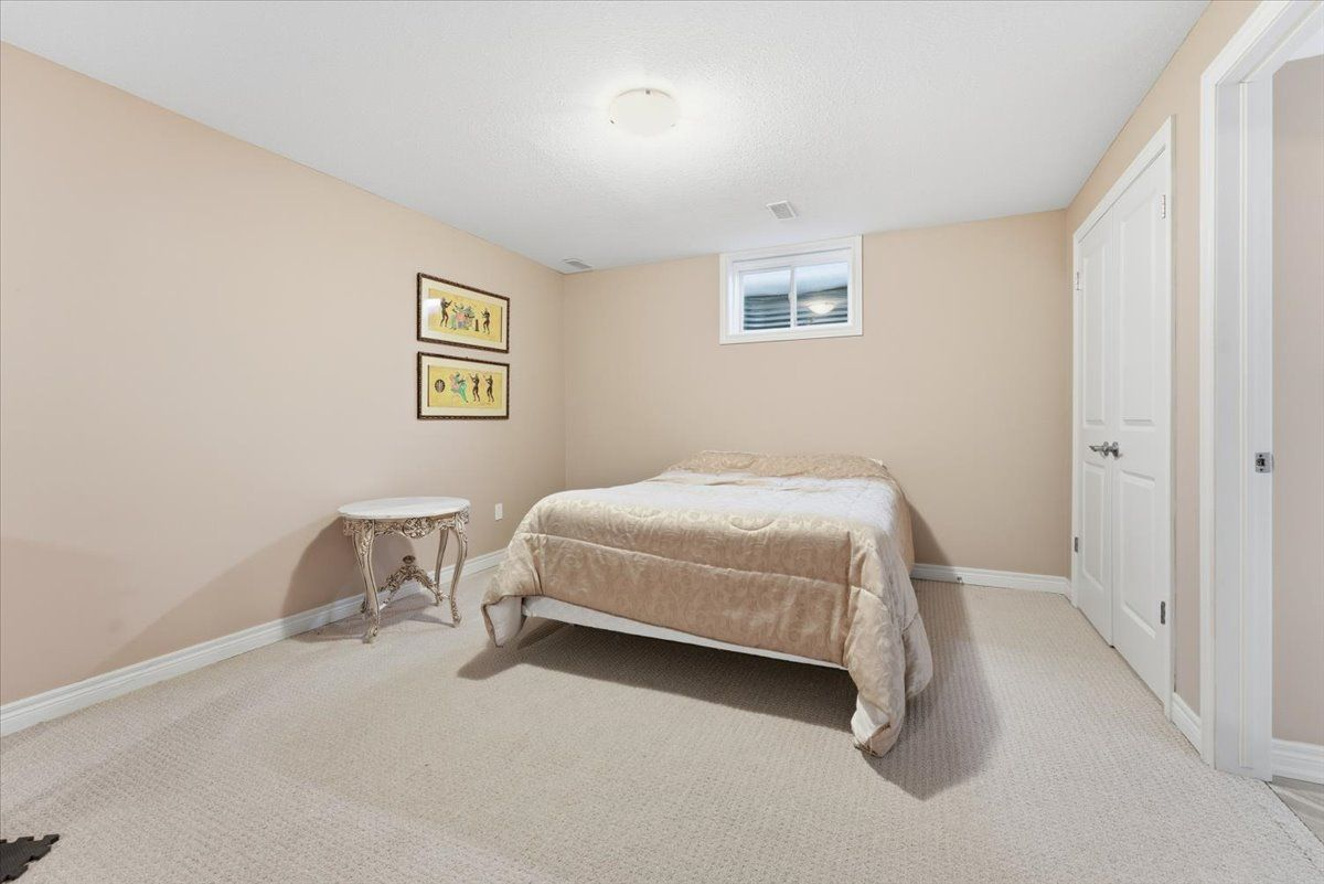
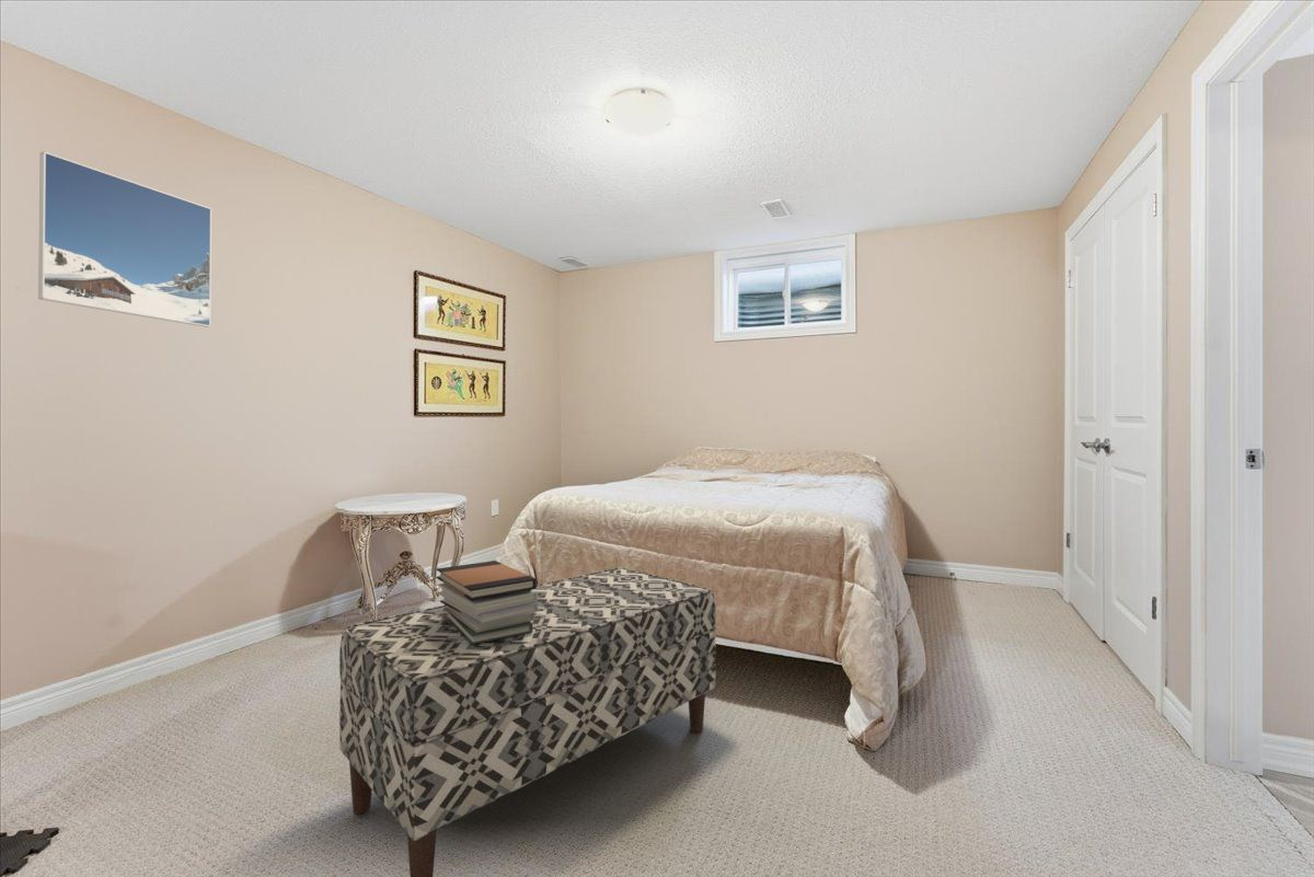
+ bench (549, 685)
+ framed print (134, 249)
+ book stack (486, 598)
